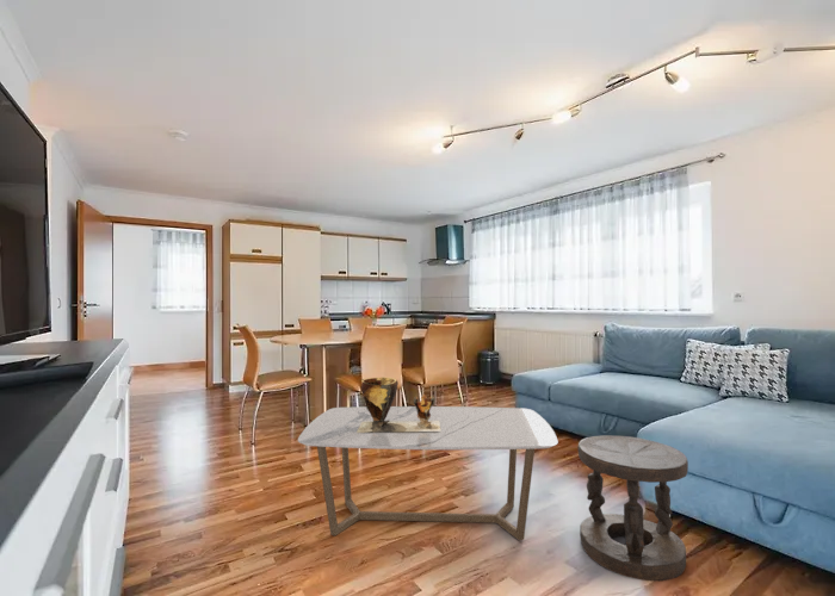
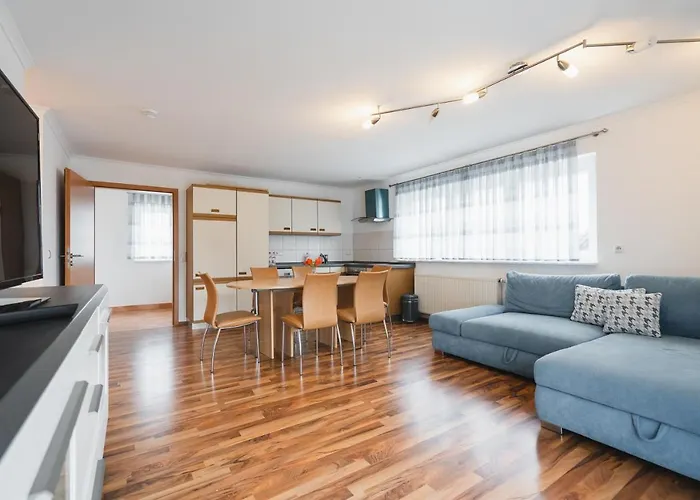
- stool (630, 498)
- clay pot (392, 401)
- coffee table (428, 448)
